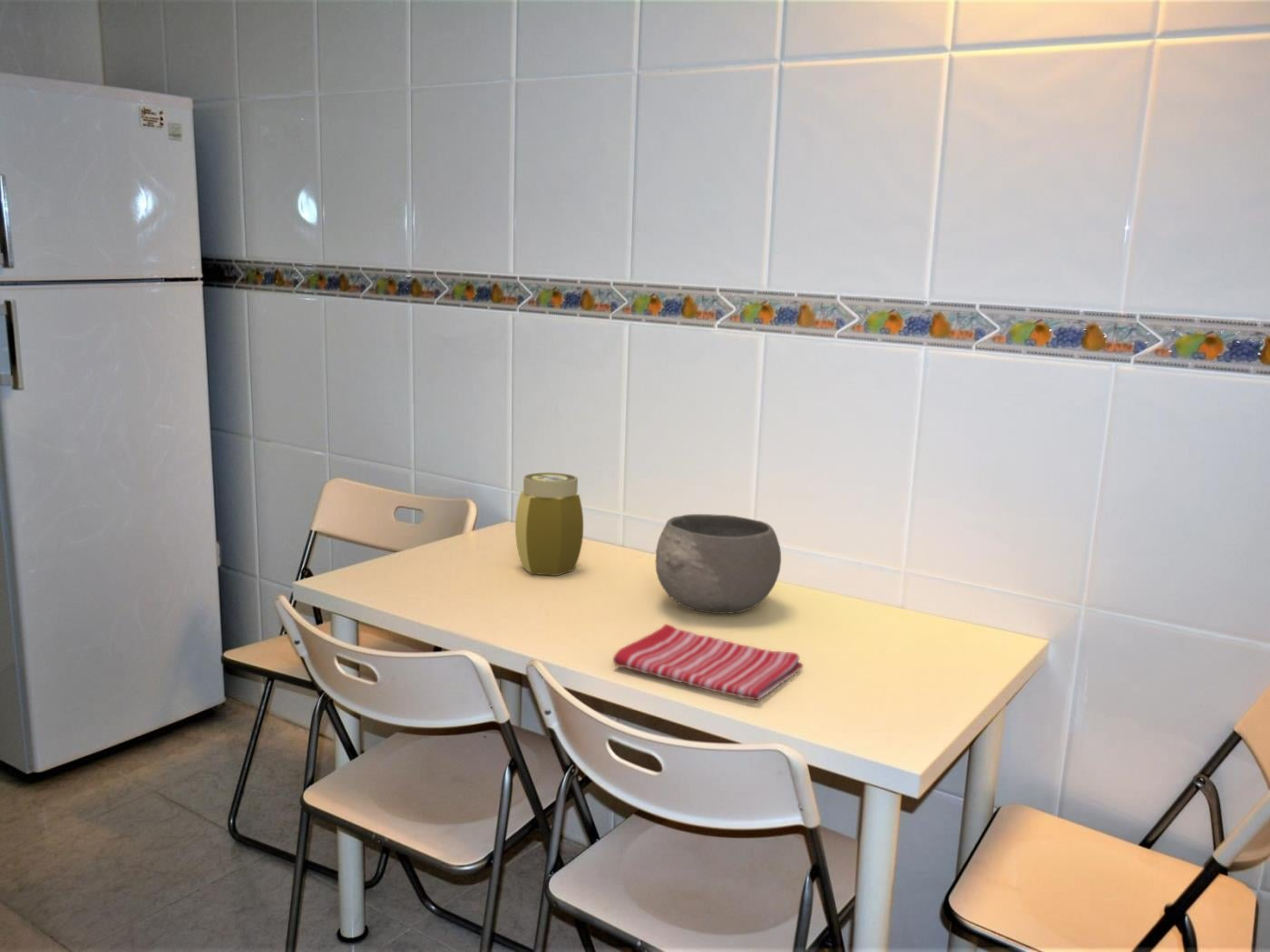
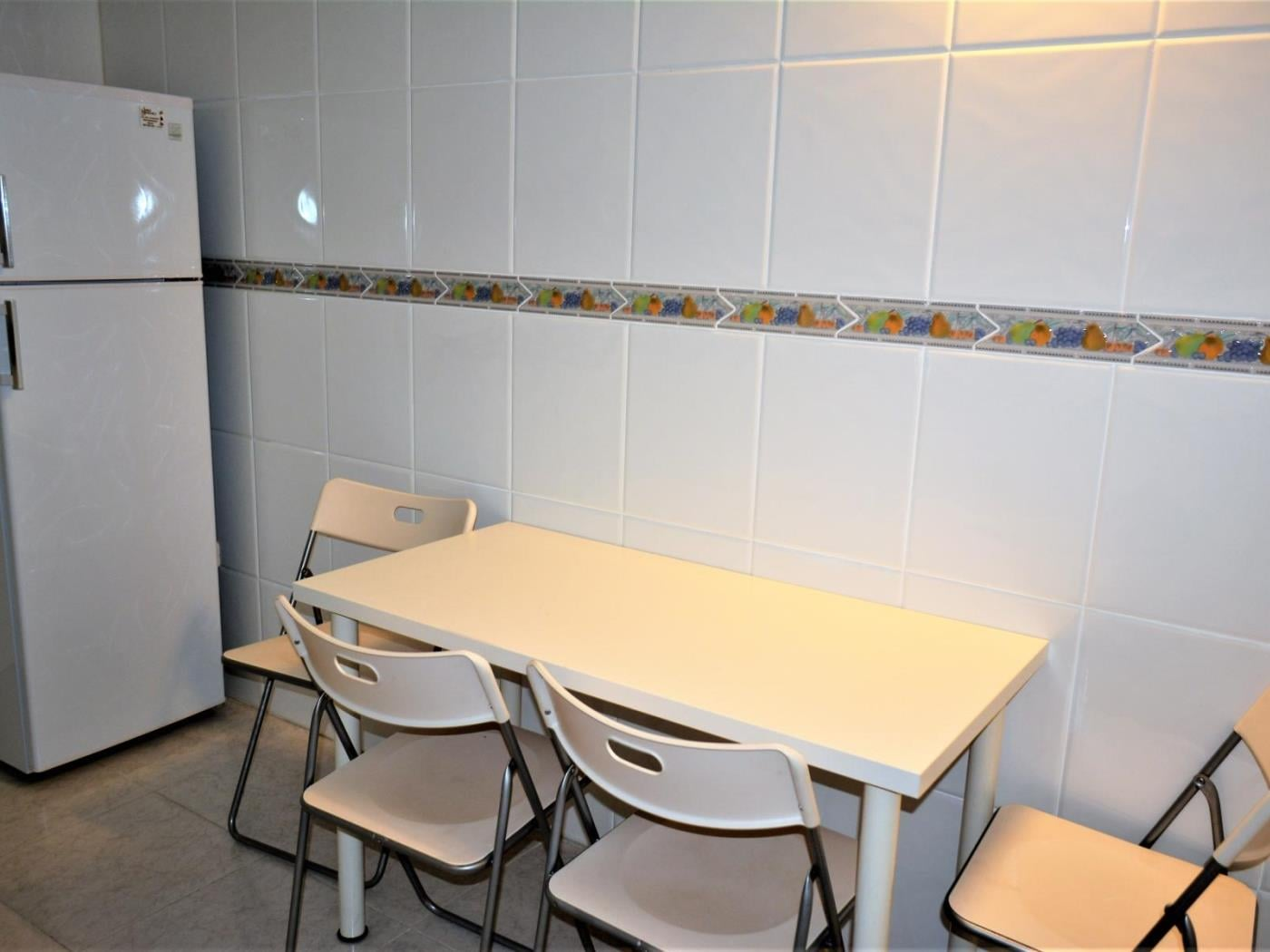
- dish towel (708, 659)
- jar (549, 523)
- bowl (716, 564)
